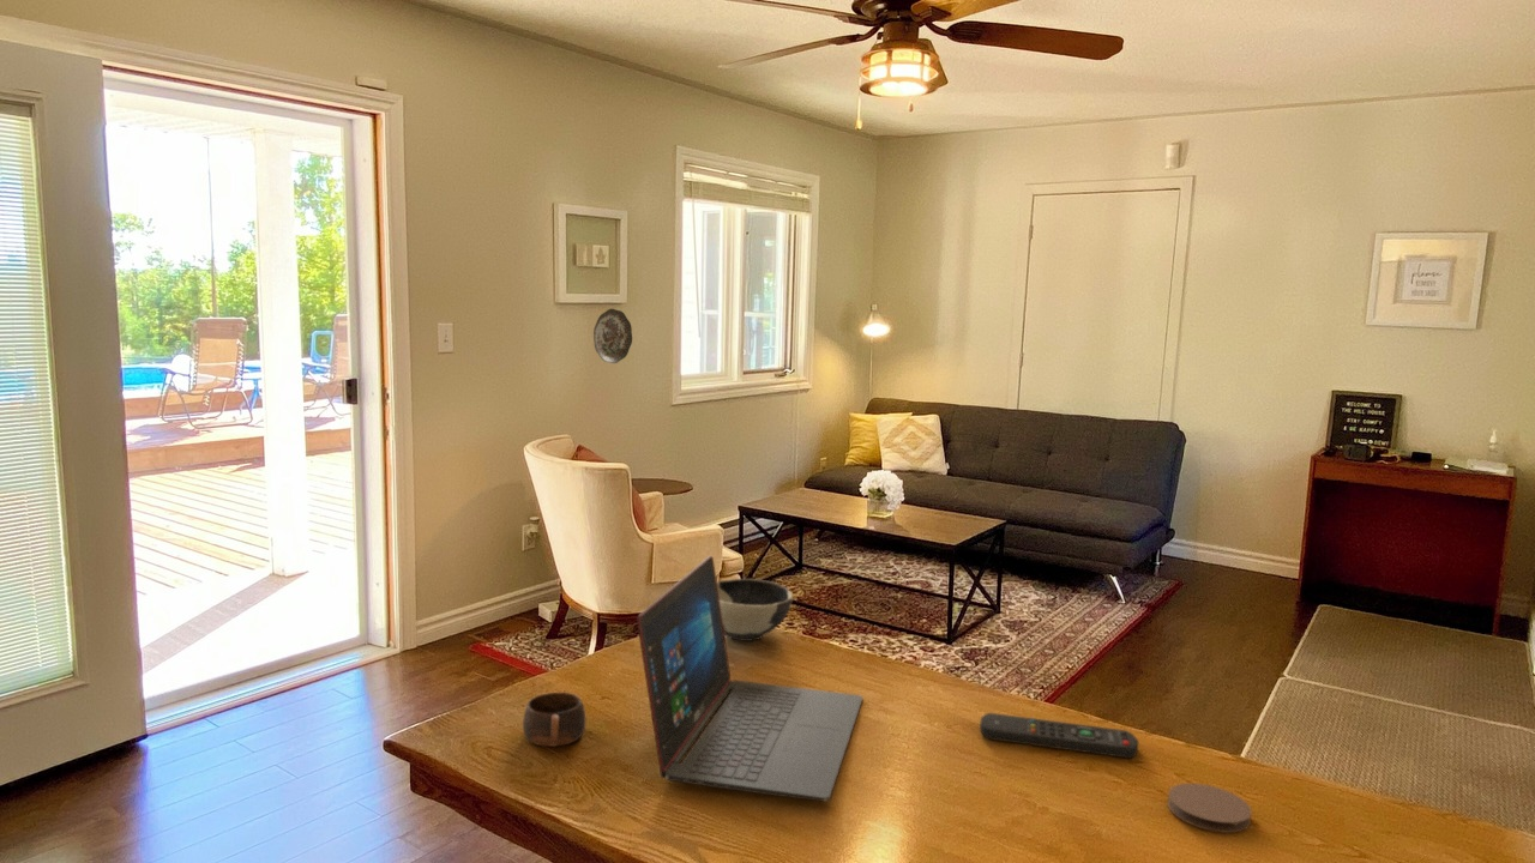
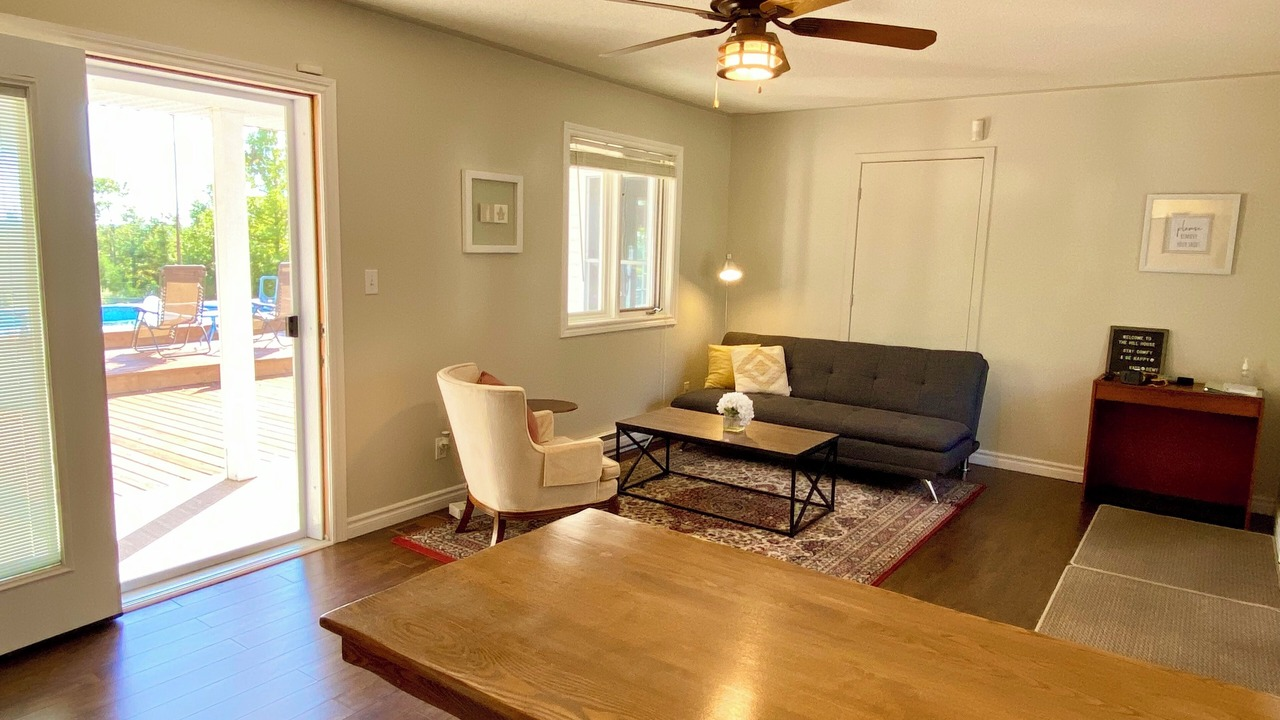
- cup (552, 722)
- bowl (747, 611)
- remote control (1057, 734)
- decorative plate (612, 336)
- coaster (1209, 807)
- laptop (762, 683)
